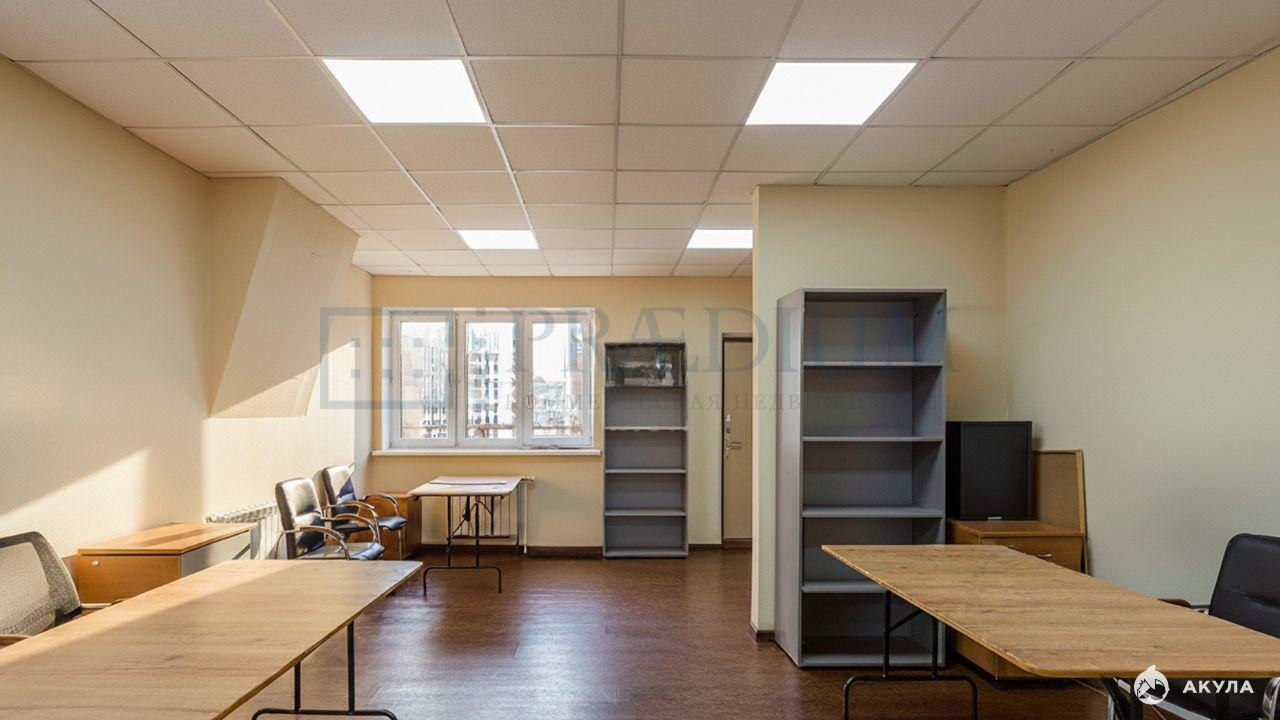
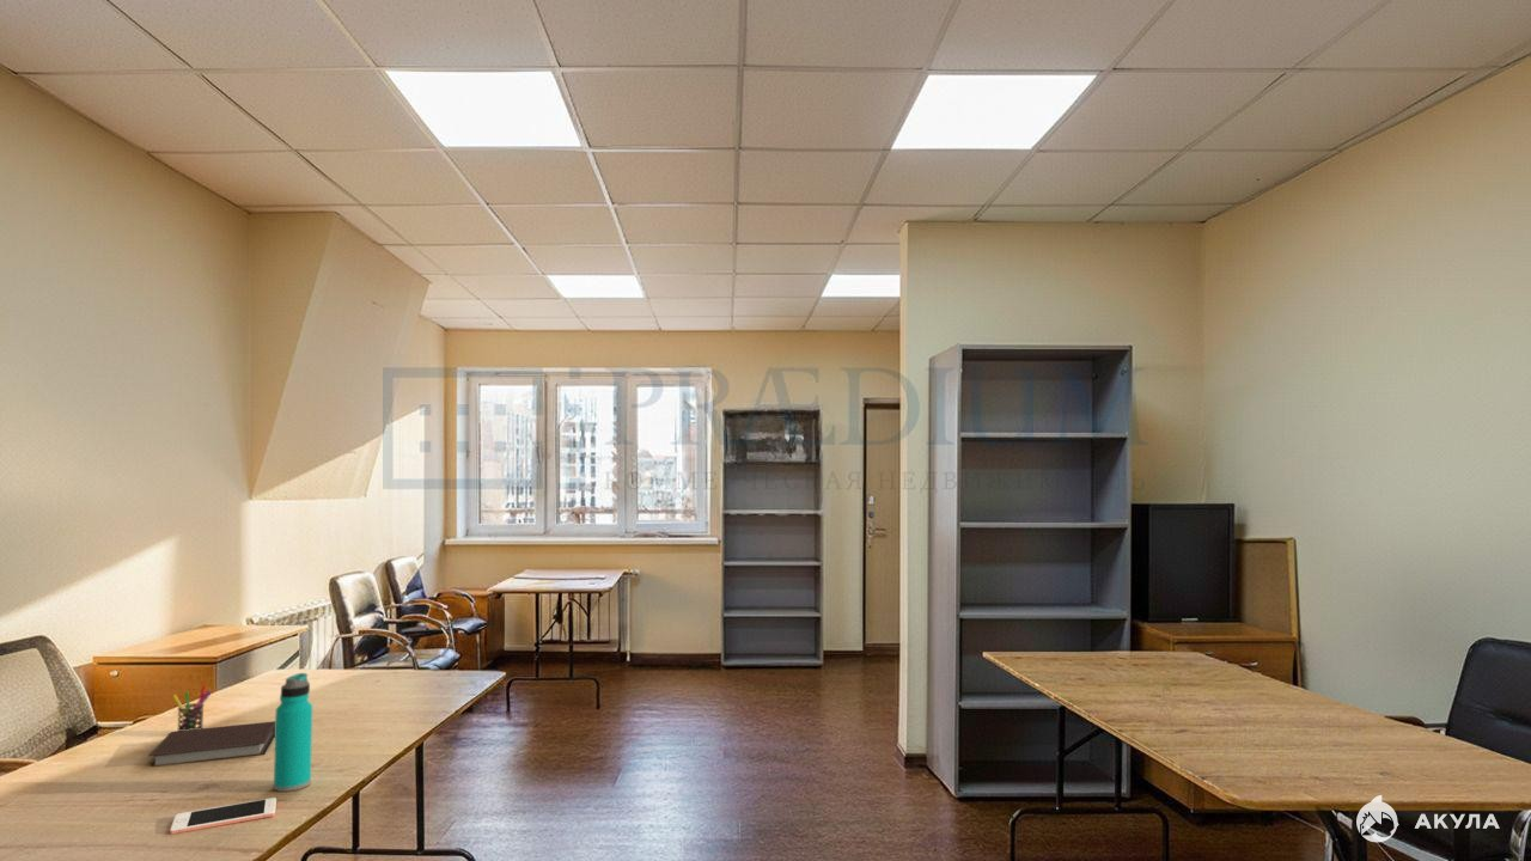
+ pen holder (191, 709)
+ water bottle (293, 731)
+ cell phone (225, 814)
+ notebook (216, 741)
